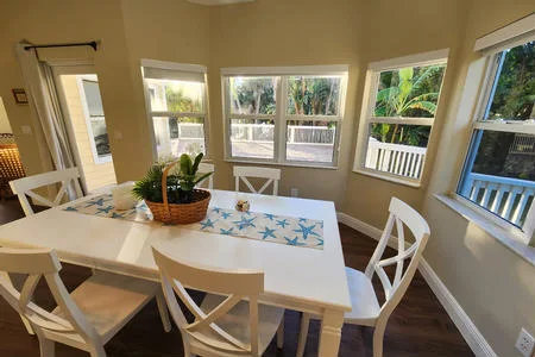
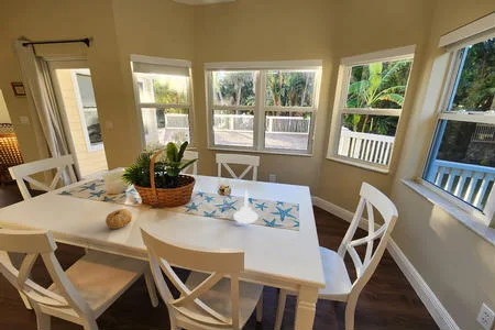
+ candle holder (245, 204)
+ fruit (119, 218)
